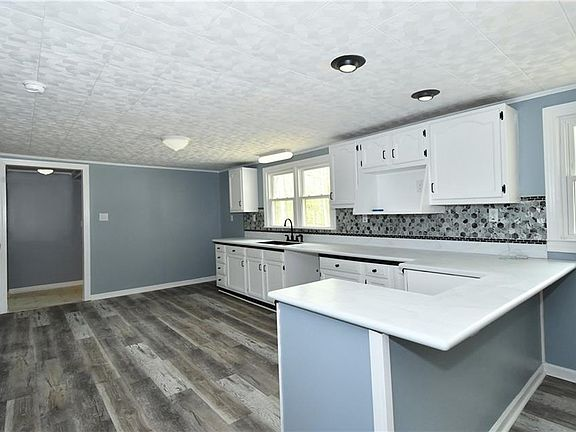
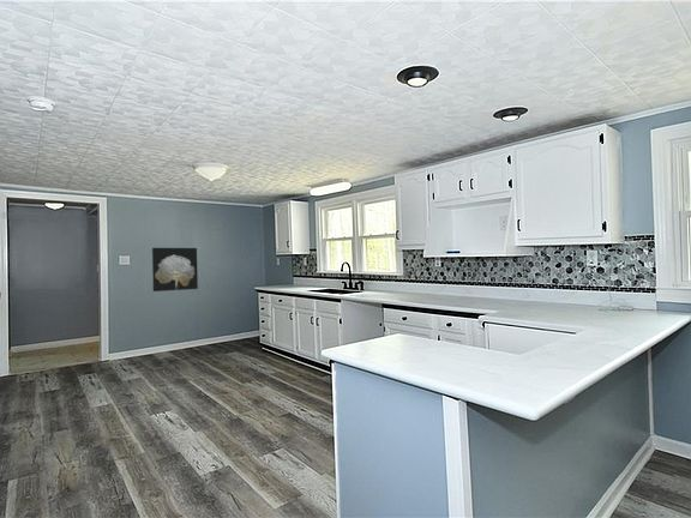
+ wall art (175, 269)
